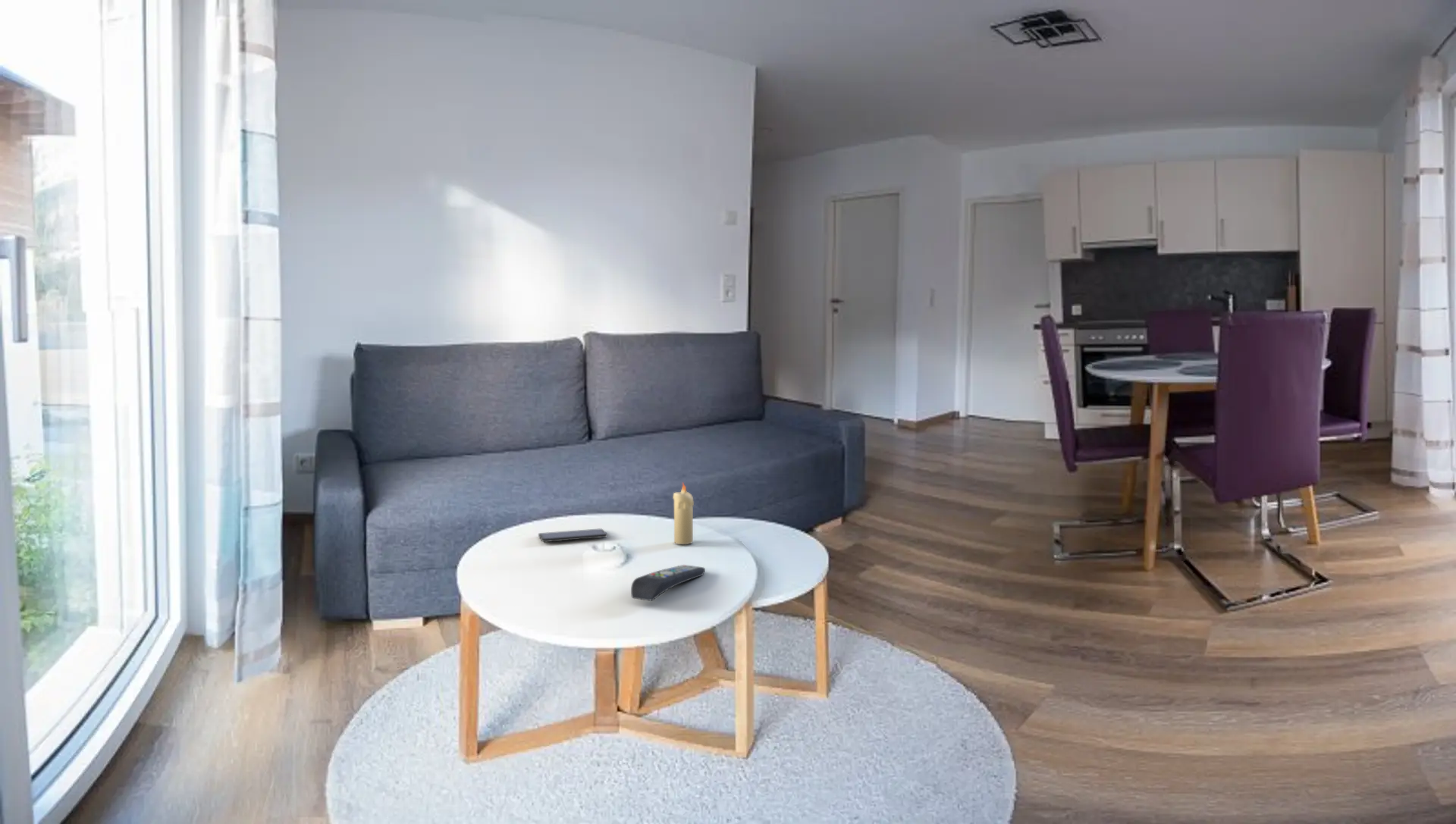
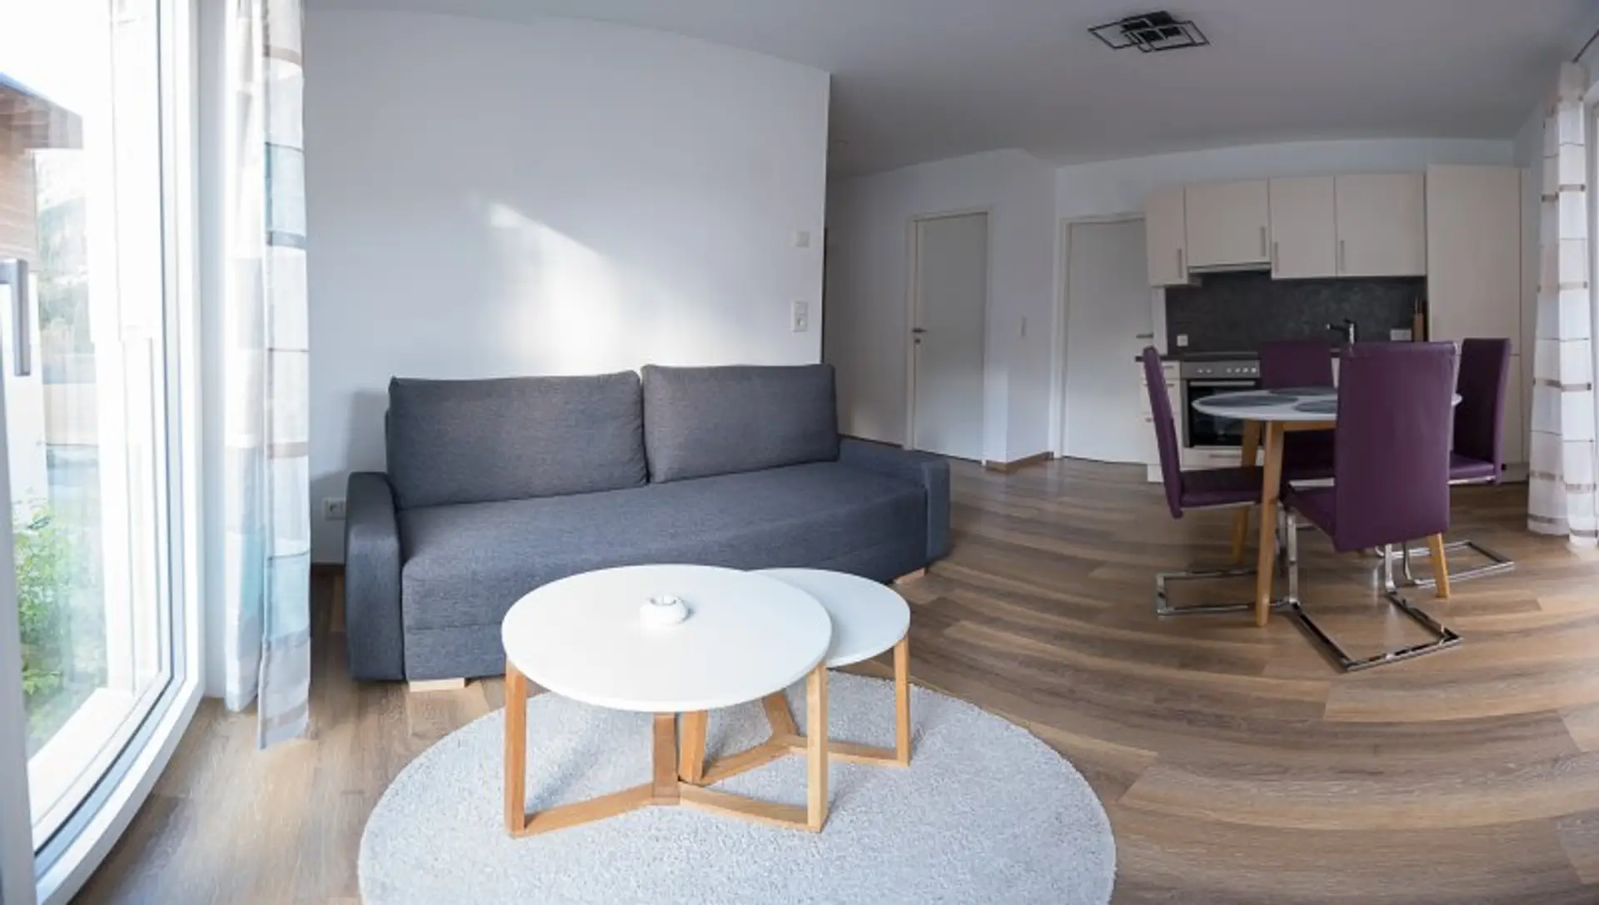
- remote control (669, 578)
- smartphone (573, 535)
- candle (683, 512)
